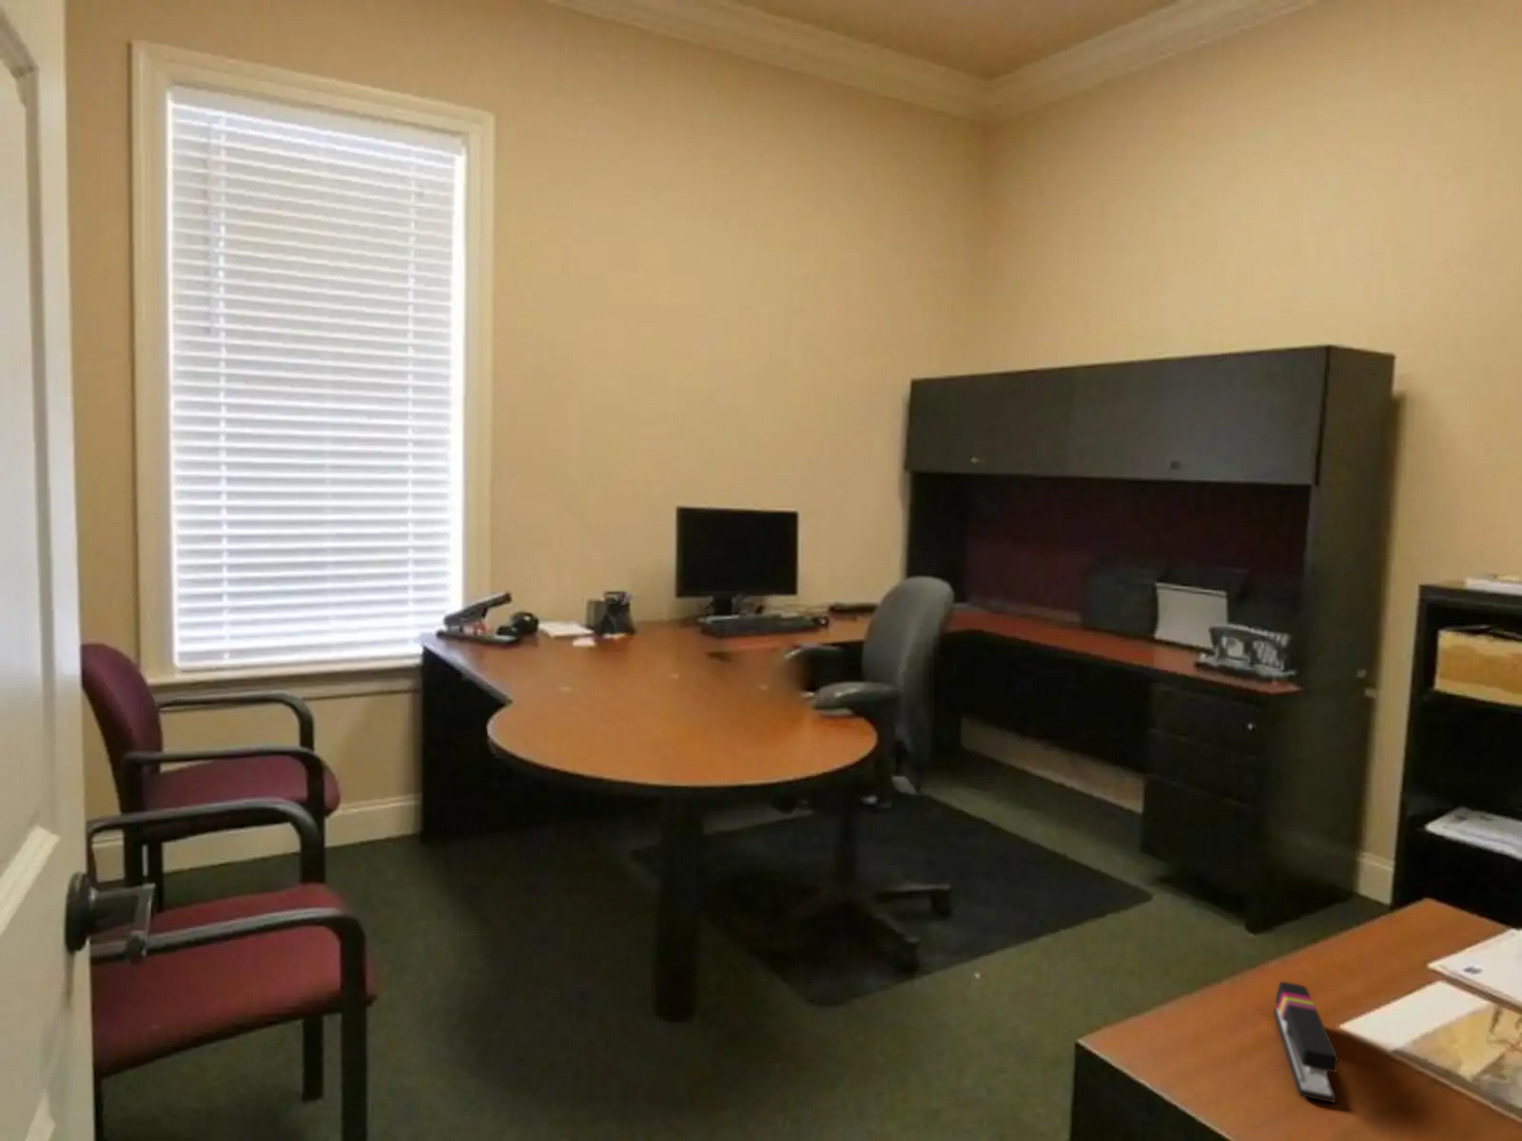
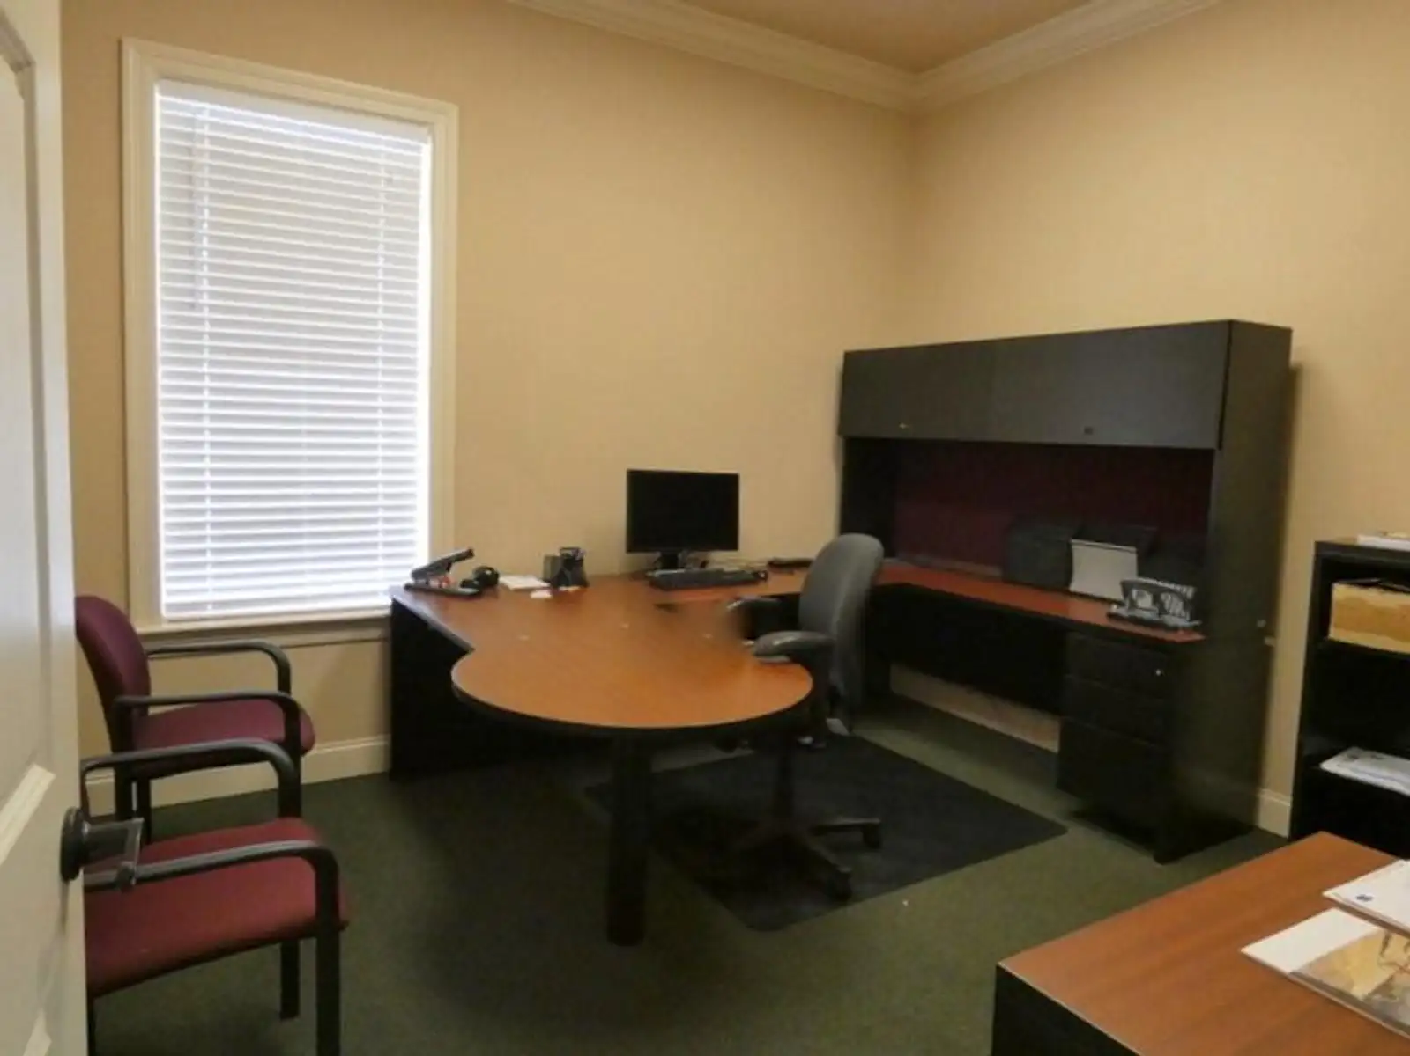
- stapler (1303, 1033)
